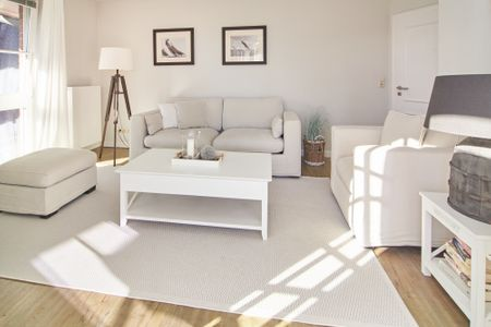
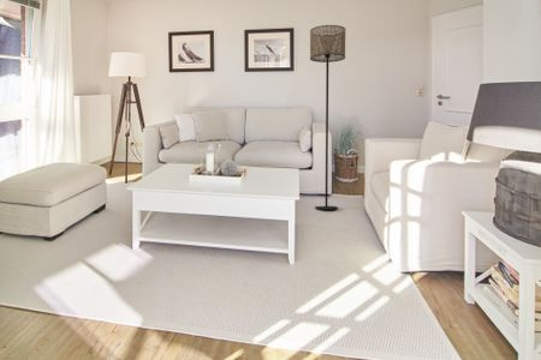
+ floor lamp (327, 120)
